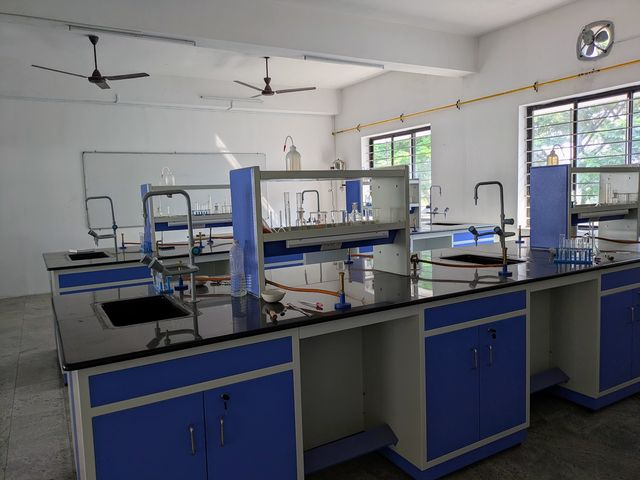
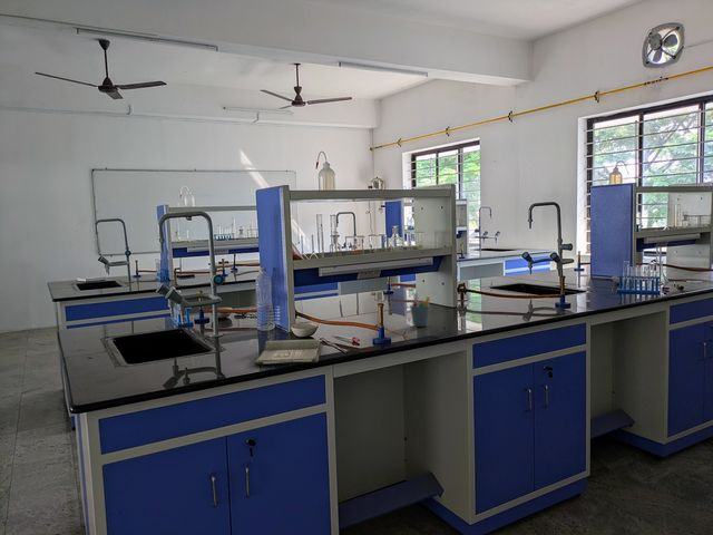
+ pen holder (420, 309)
+ hardback book (291, 349)
